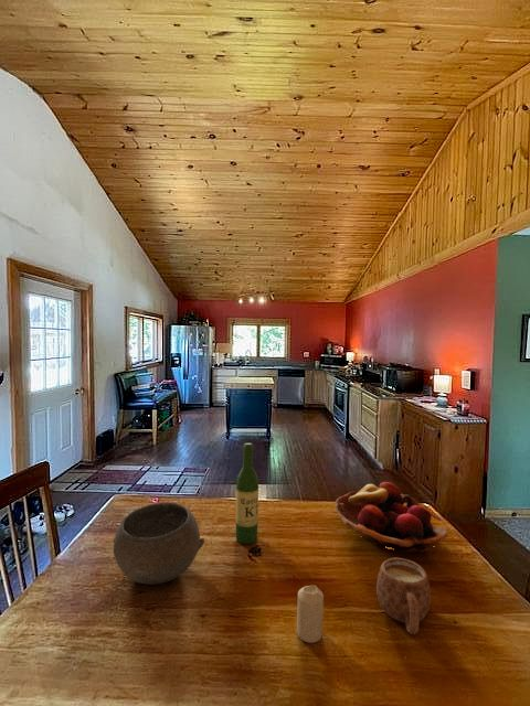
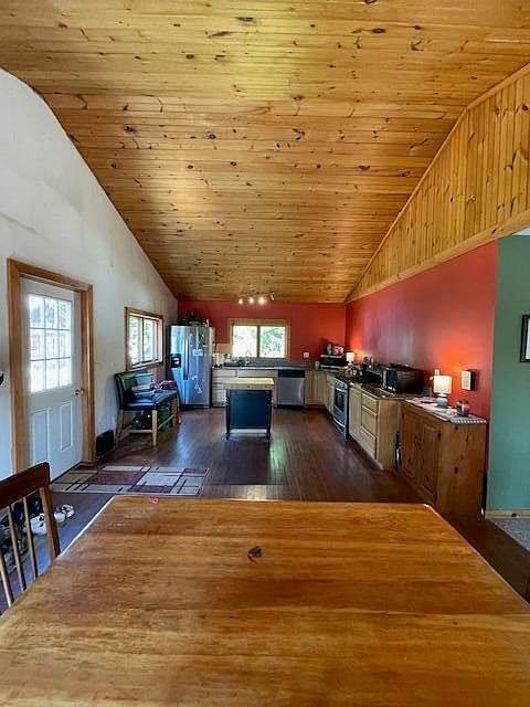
- candle (309, 610)
- mug (405, 596)
- fruit basket (385, 511)
- wine bottle (247, 491)
- bowl (157, 543)
